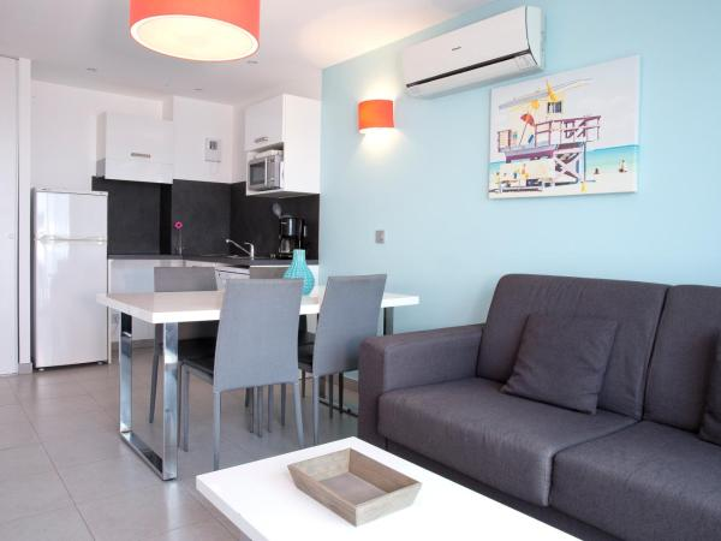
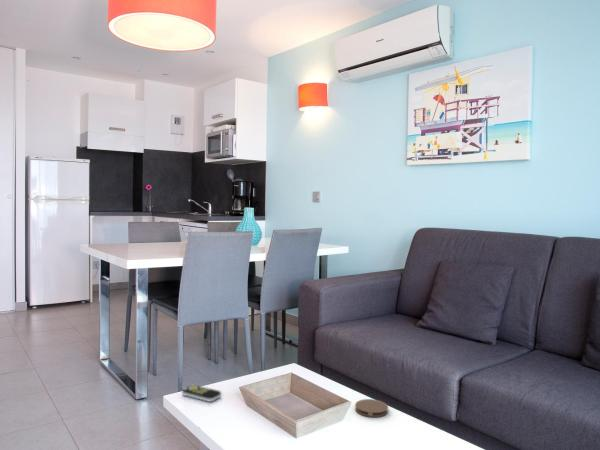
+ remote control (201, 392)
+ coaster (371, 407)
